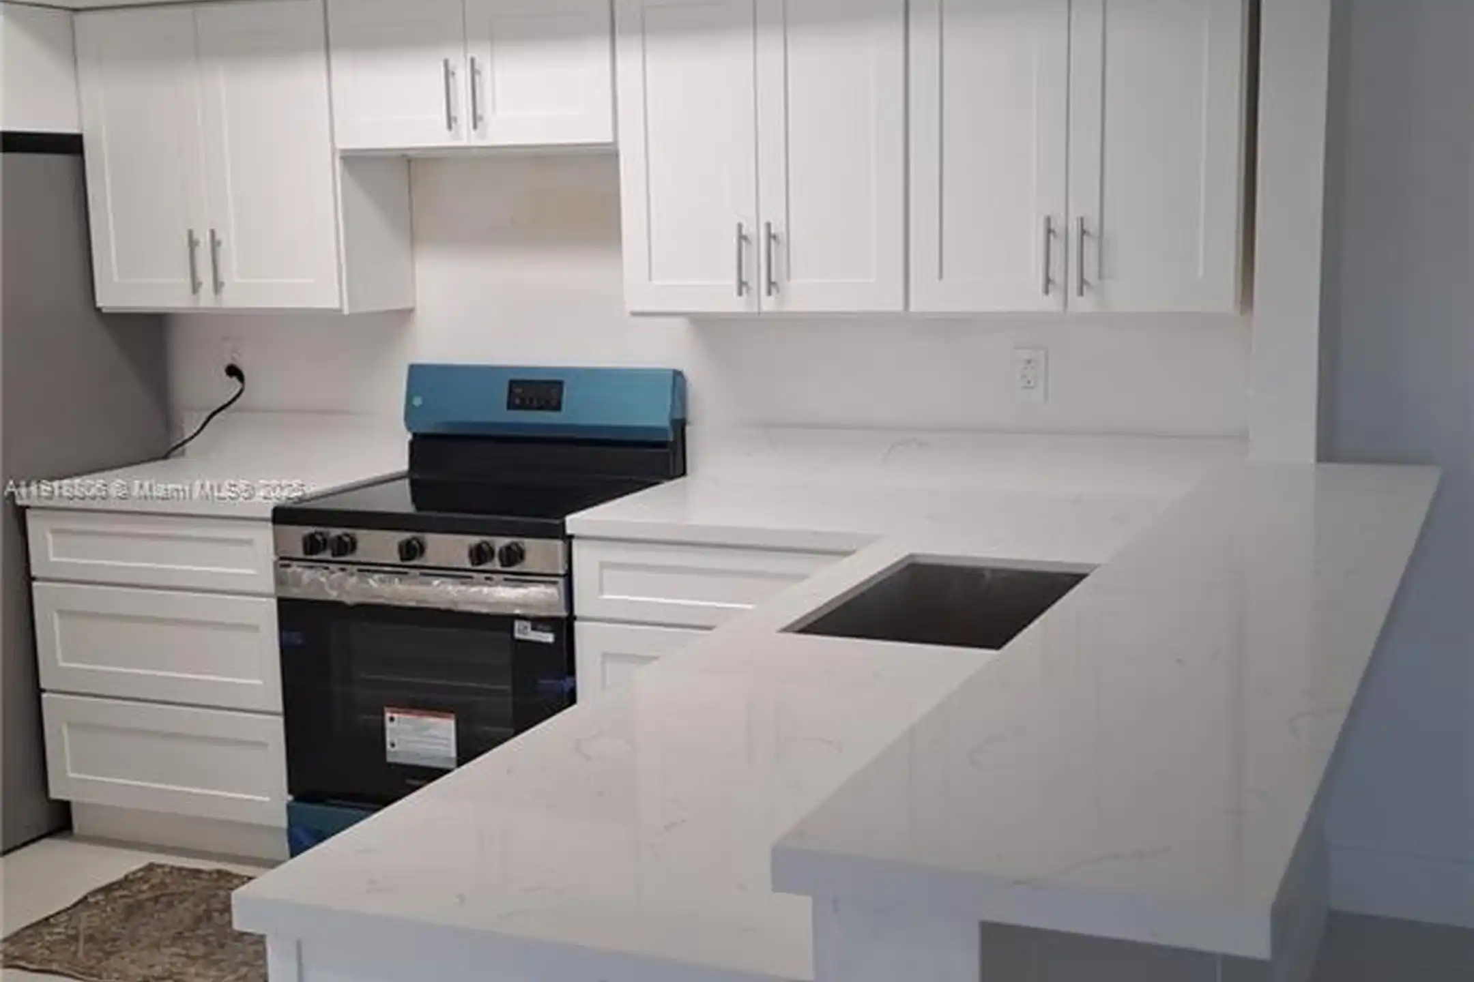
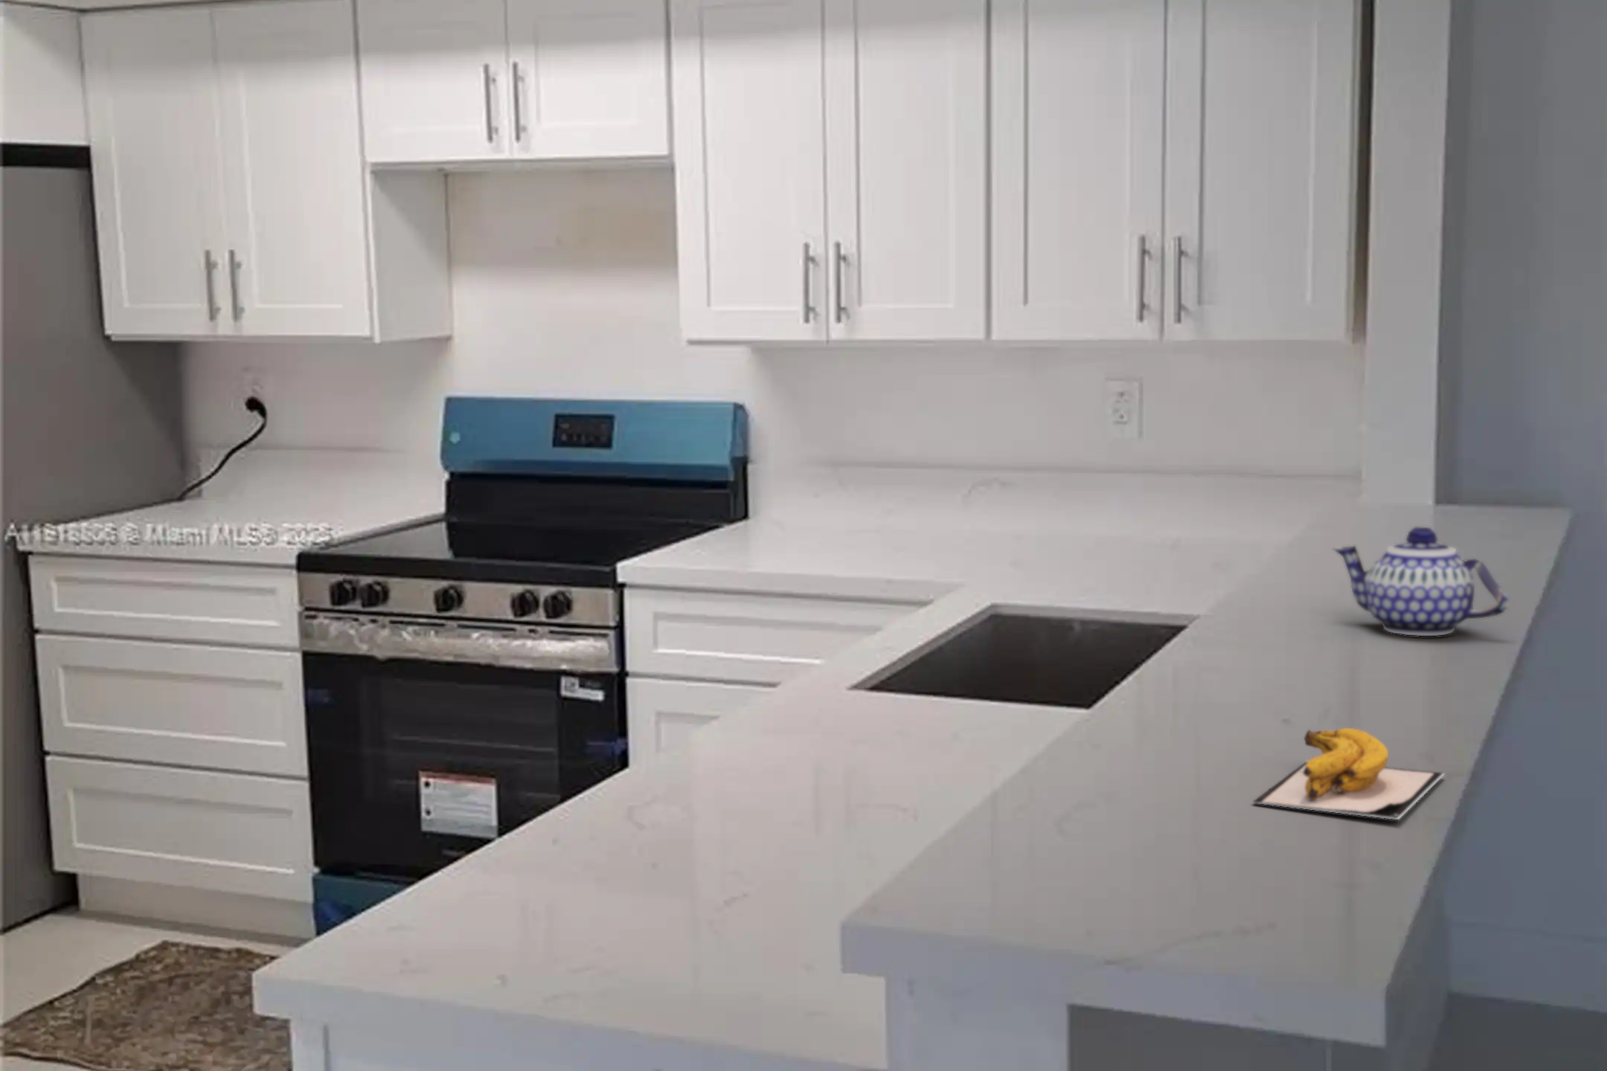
+ banana (1352, 765)
+ teapot (1418, 579)
